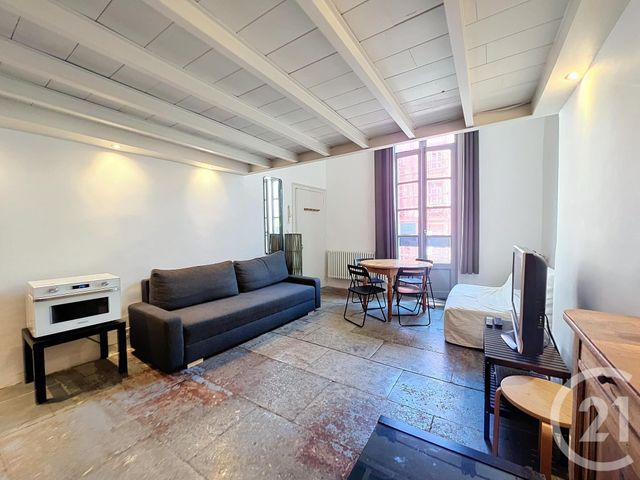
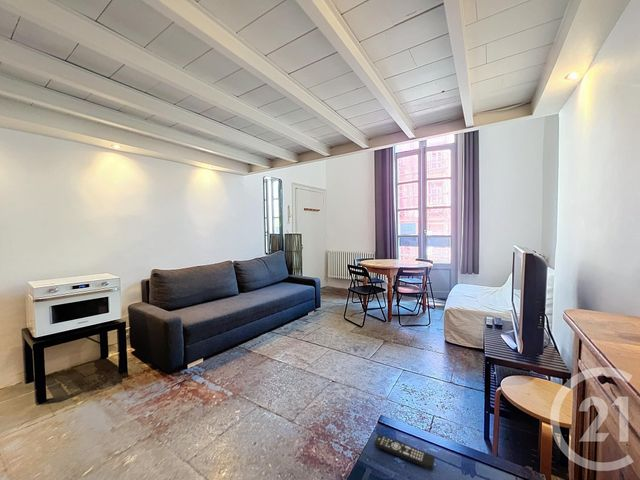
+ remote control (403, 451)
